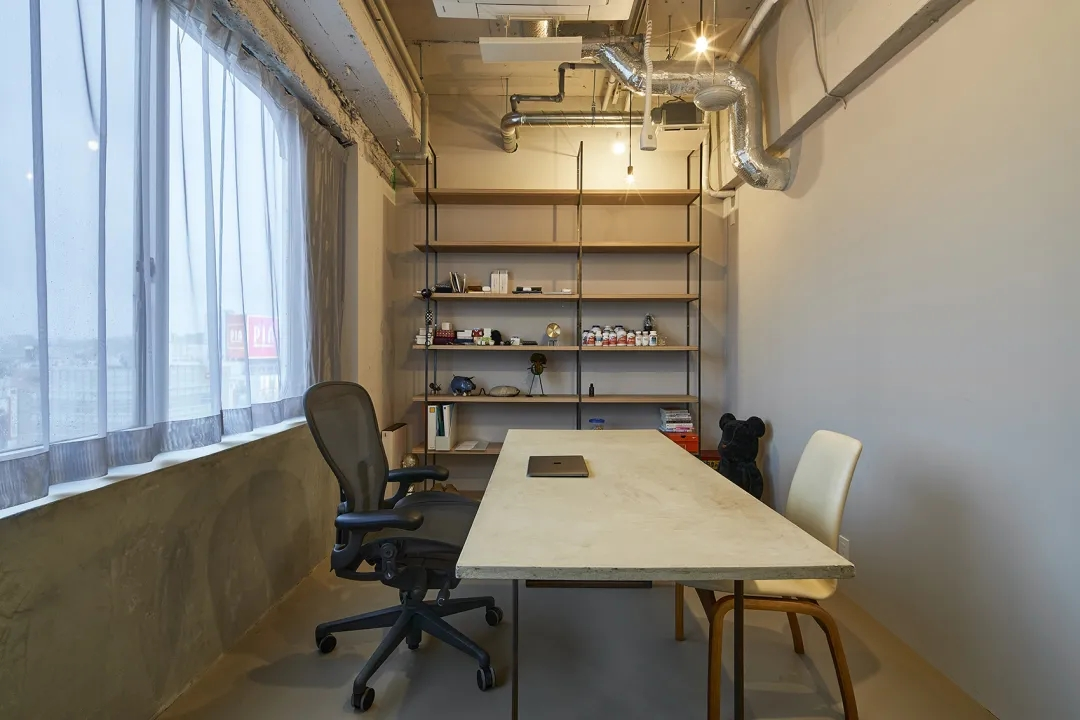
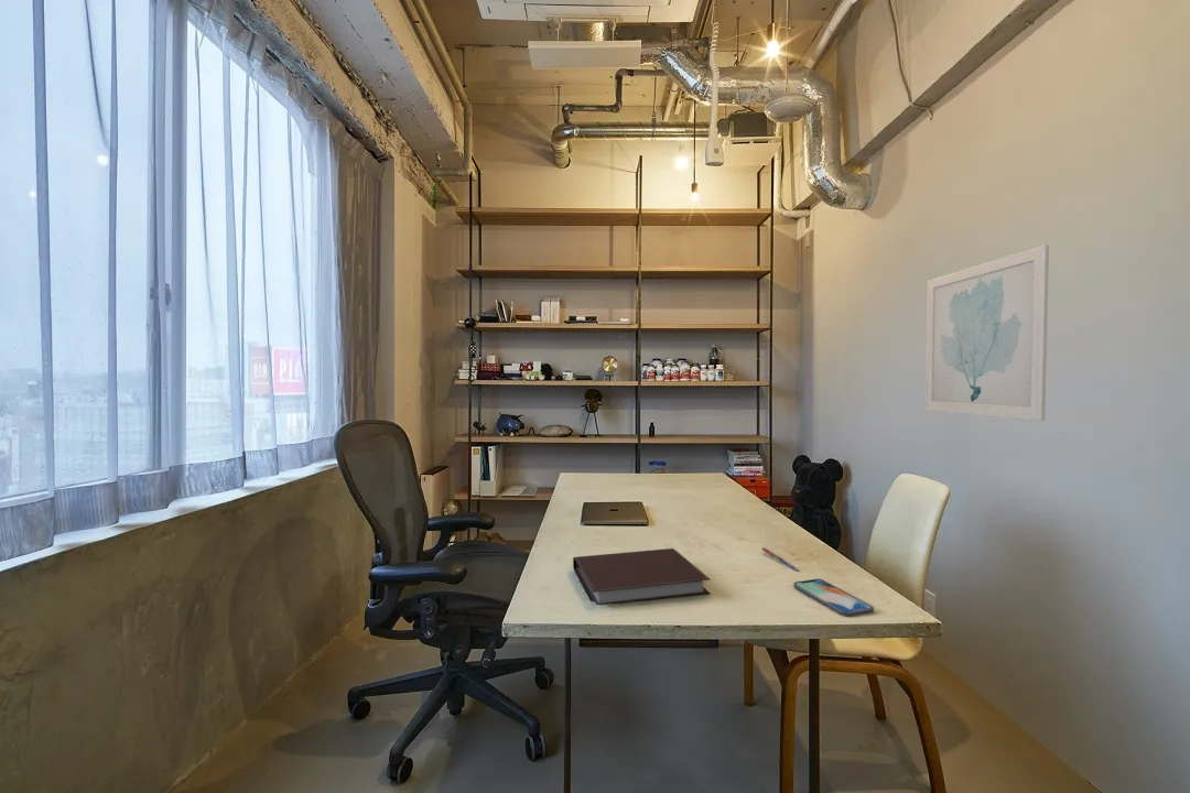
+ pen (779, 557)
+ smartphone (831, 596)
+ wall art (977, 340)
+ notebook (637, 573)
